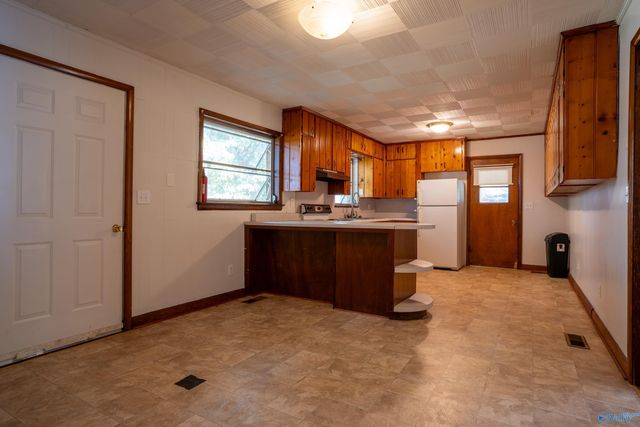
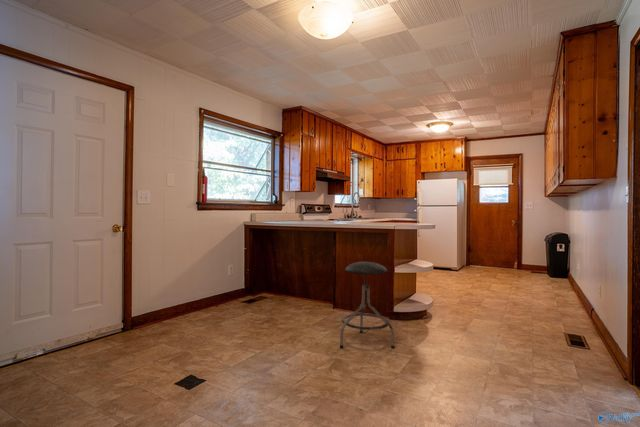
+ stool (363, 302)
